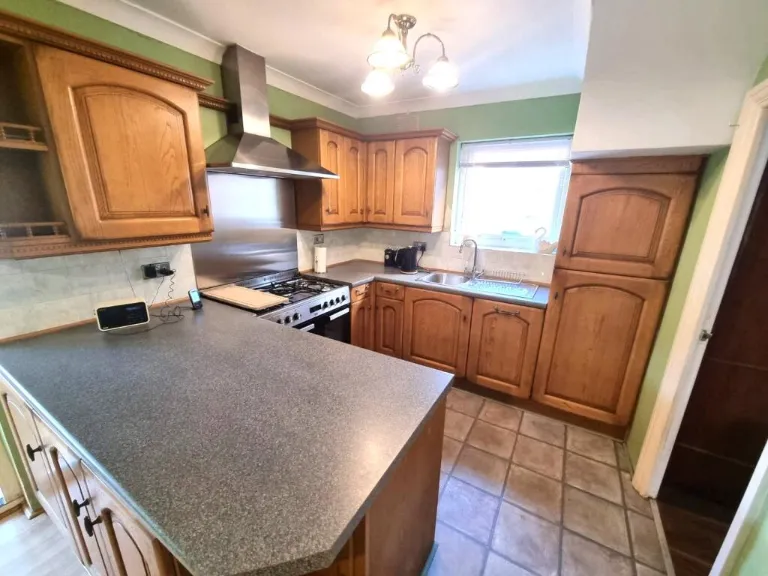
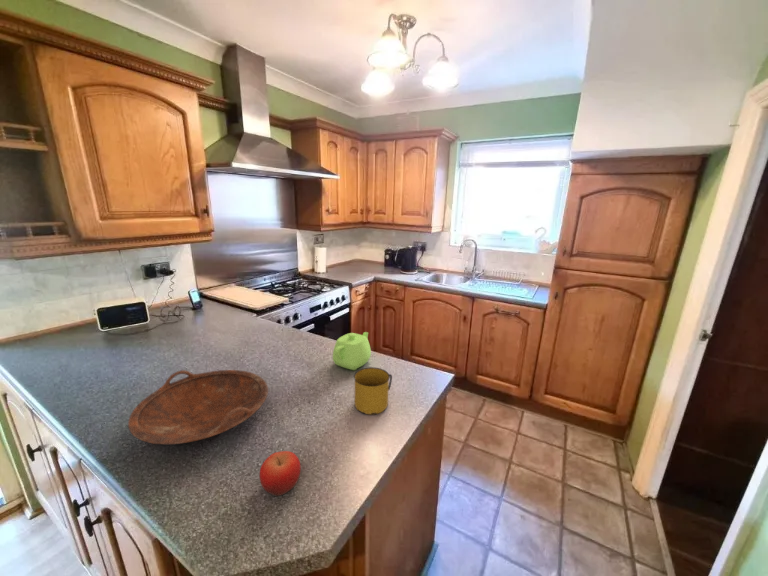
+ fruit (280, 470)
+ mug (374, 389)
+ teapot (352, 348)
+ bowl (205, 404)
